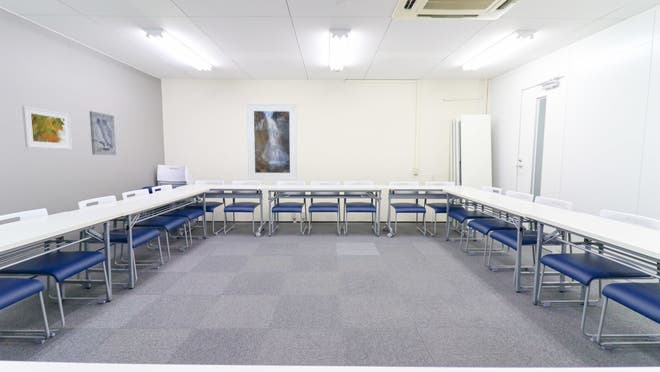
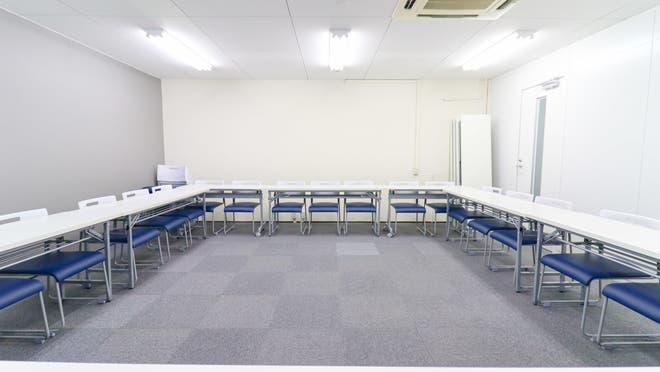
- wall art (103, 134)
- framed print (272, 142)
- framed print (49, 129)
